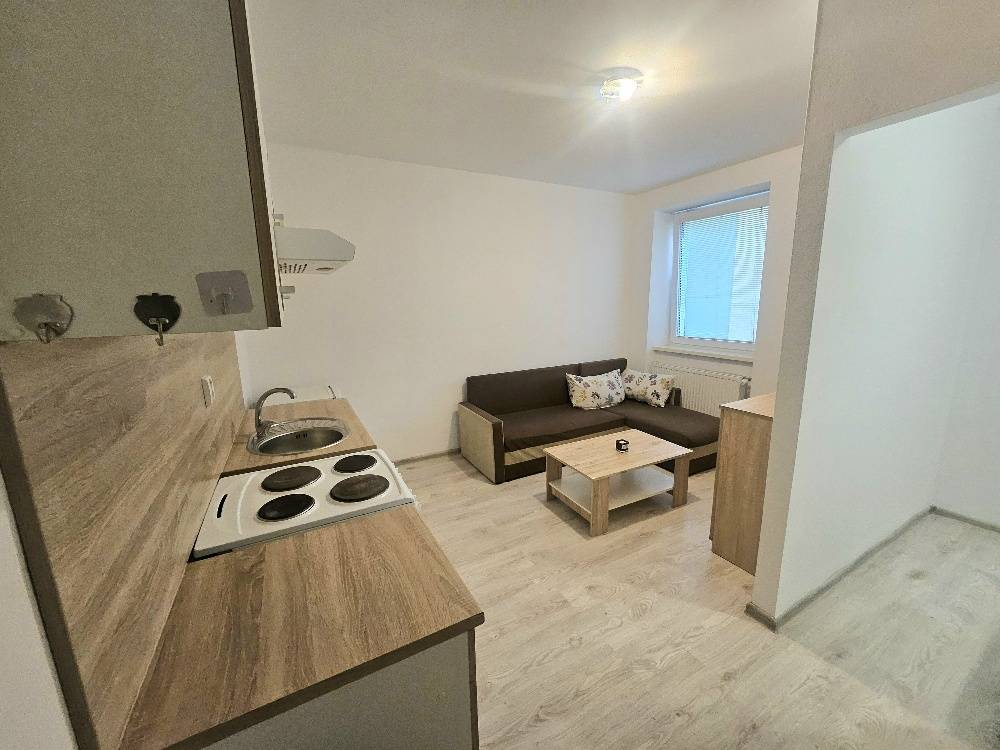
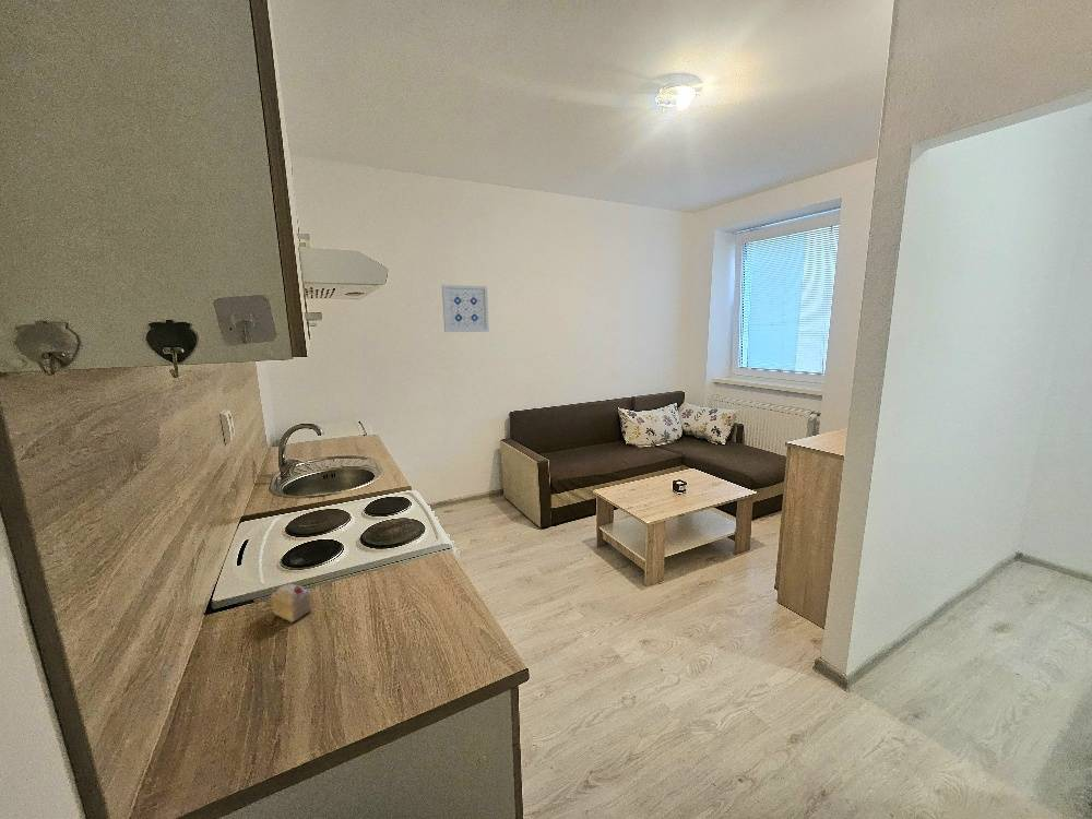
+ cake slice (290, 598)
+ wall art (465, 309)
